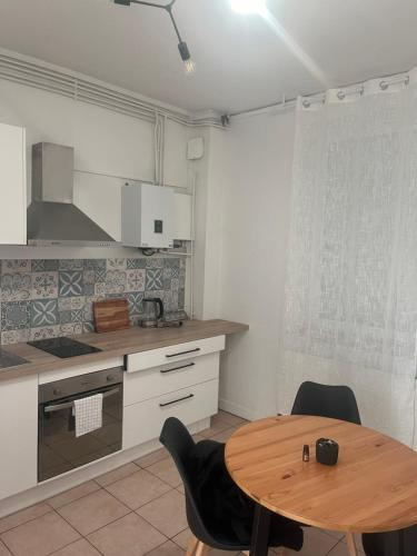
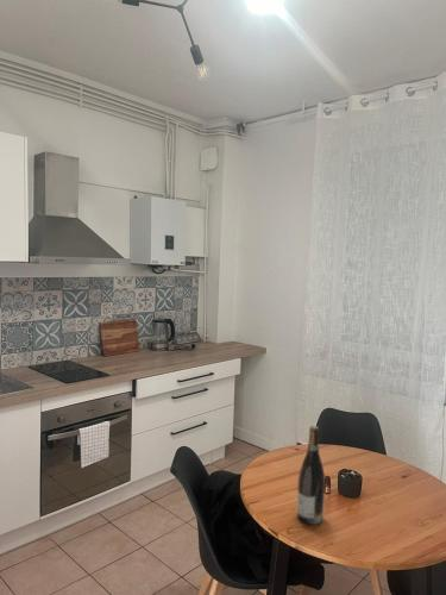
+ wine bottle (312, 472)
